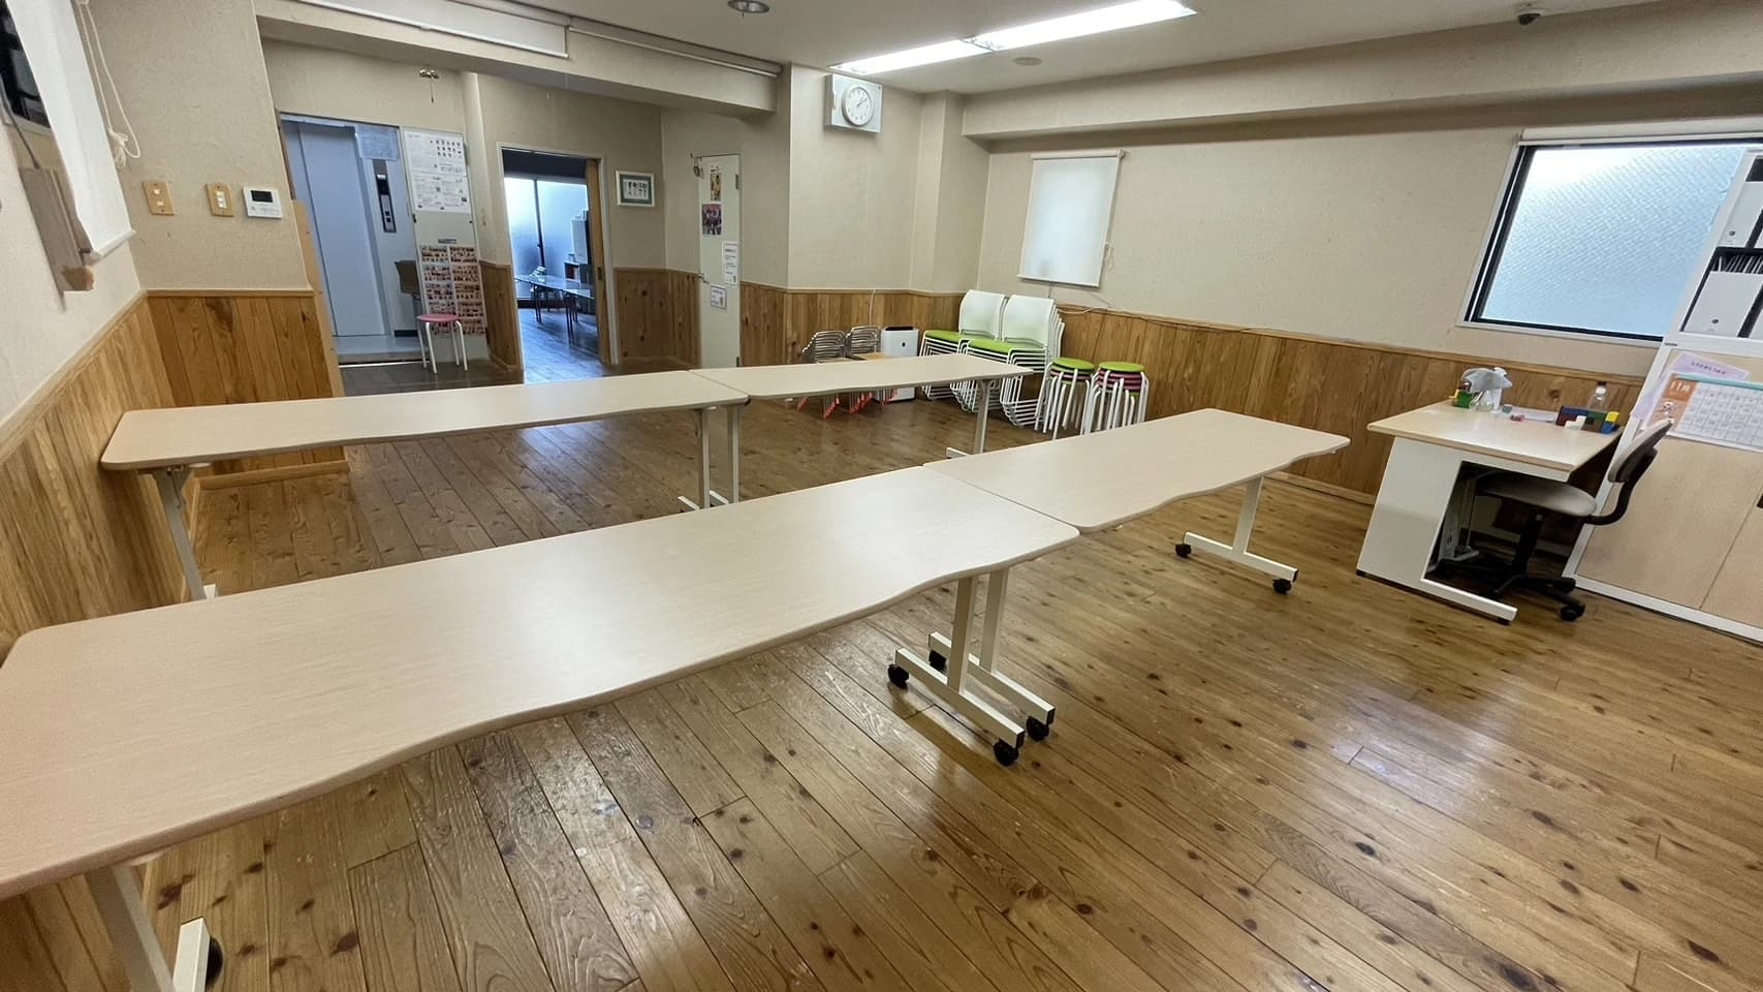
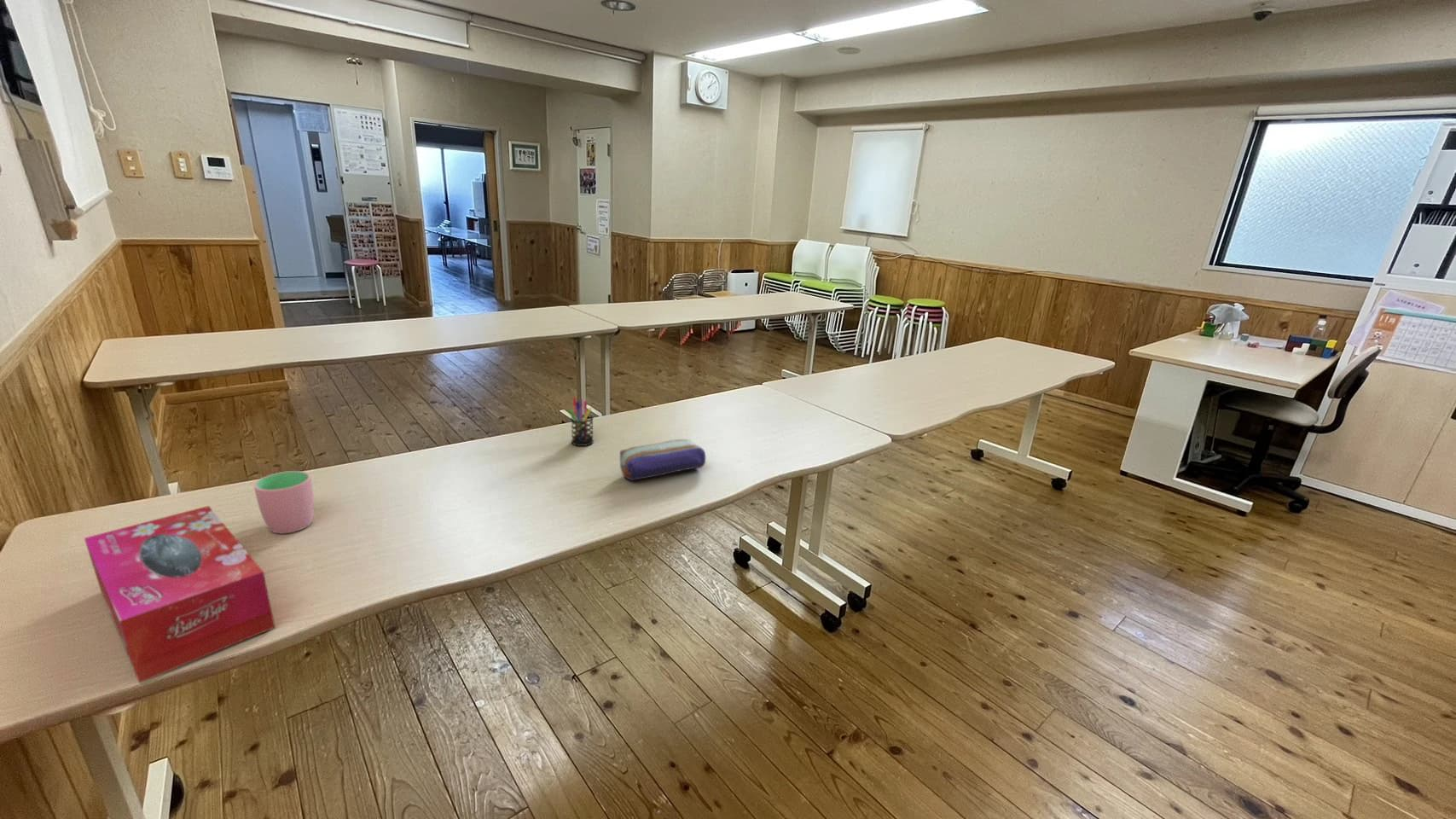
+ pencil case (664, 459)
+ pen holder (579, 421)
+ cup (287, 499)
+ tissue box (178, 582)
